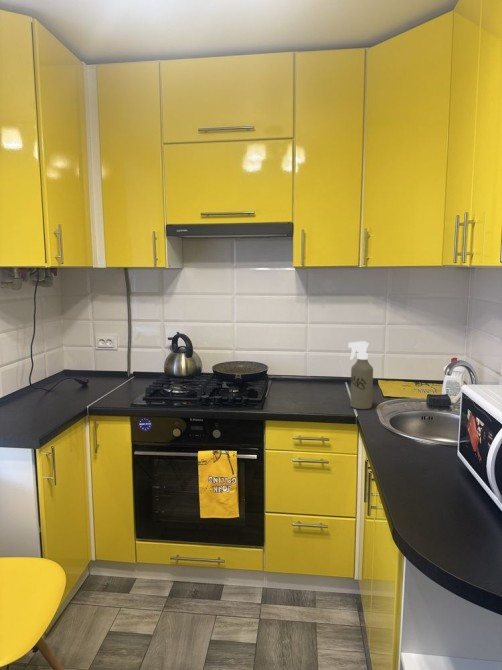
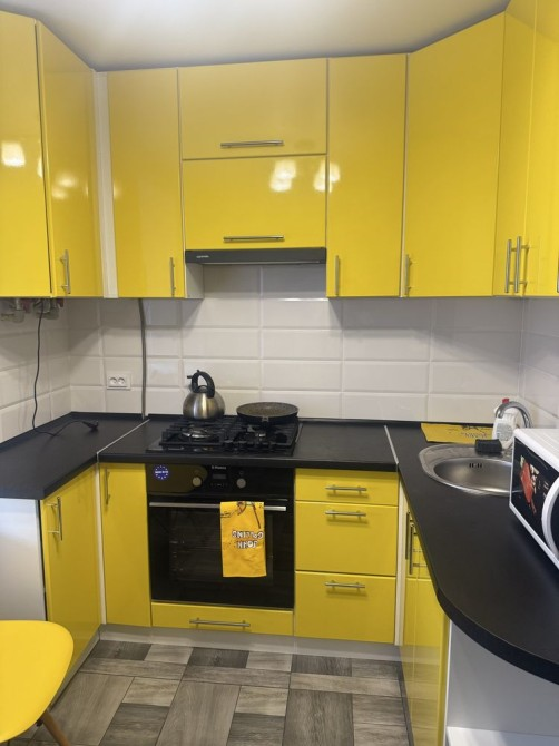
- spray bottle (359, 374)
